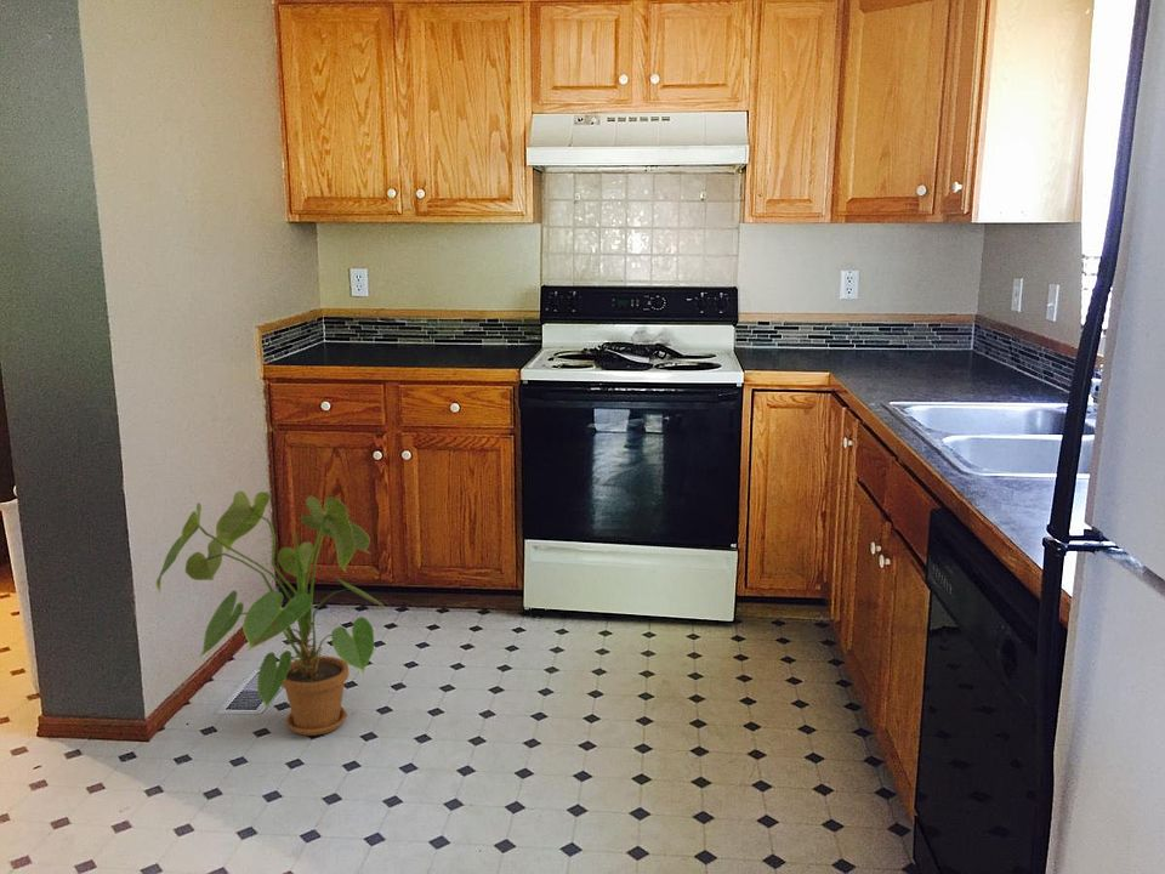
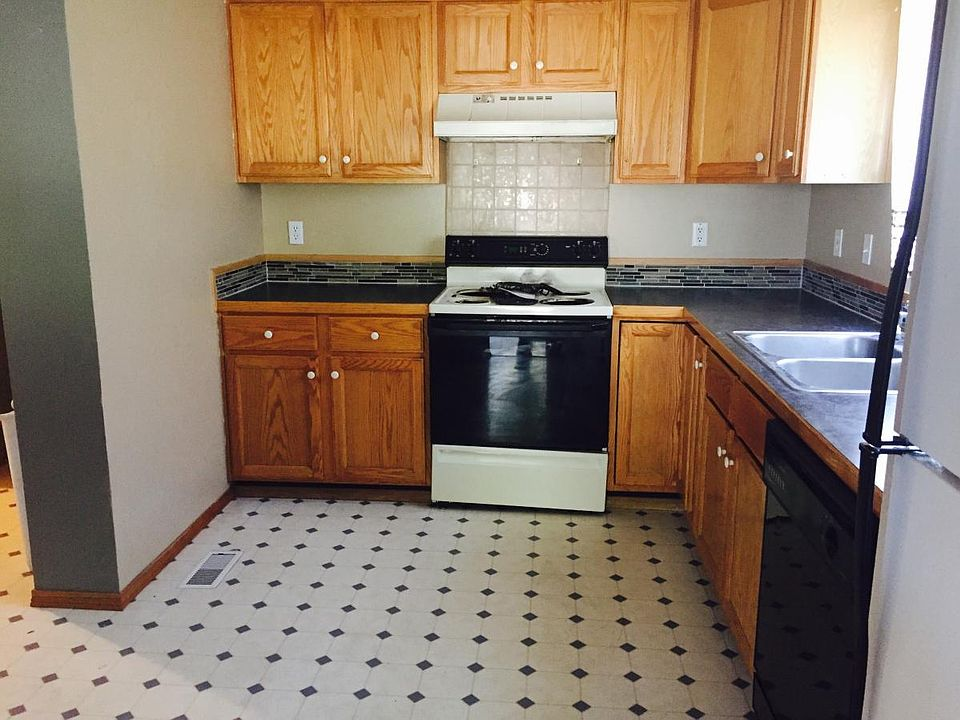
- house plant (288, 606)
